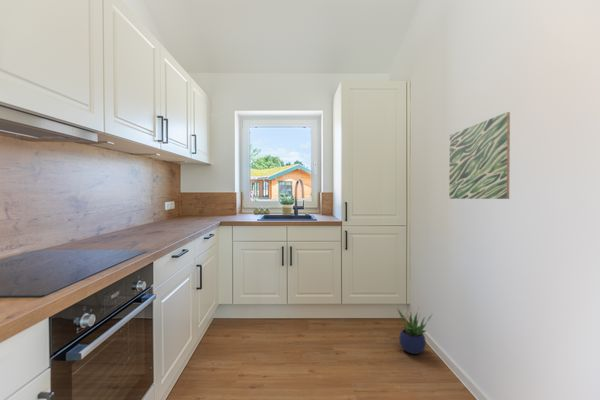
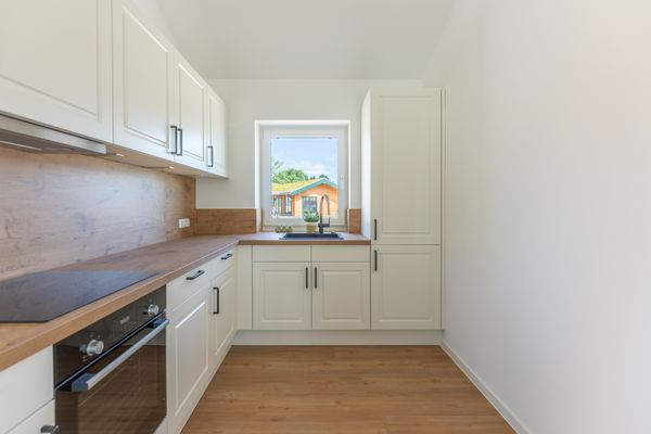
- potted plant (414, 331)
- wall art (474, 162)
